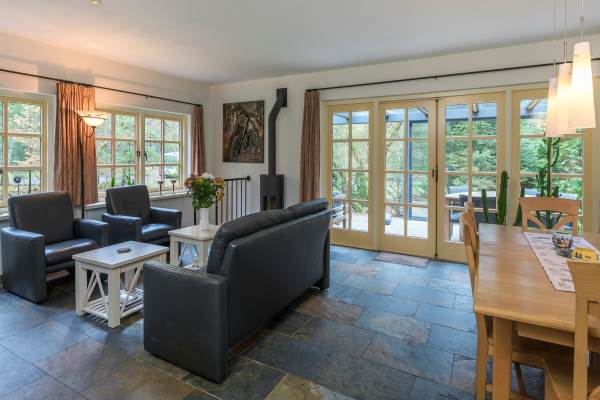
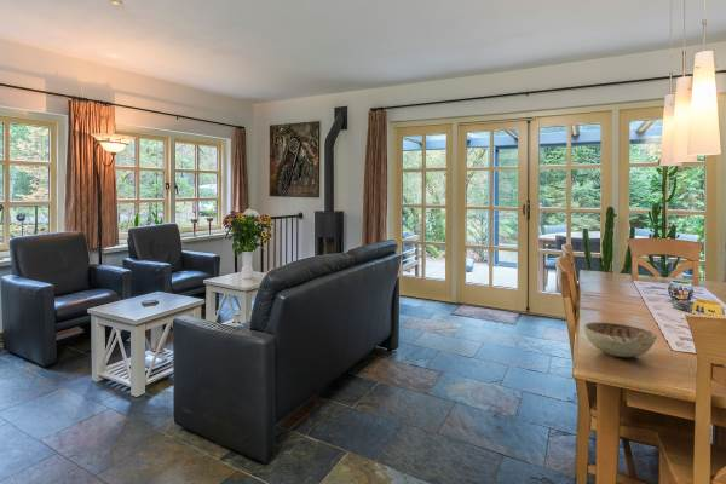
+ decorative bowl (618, 341)
